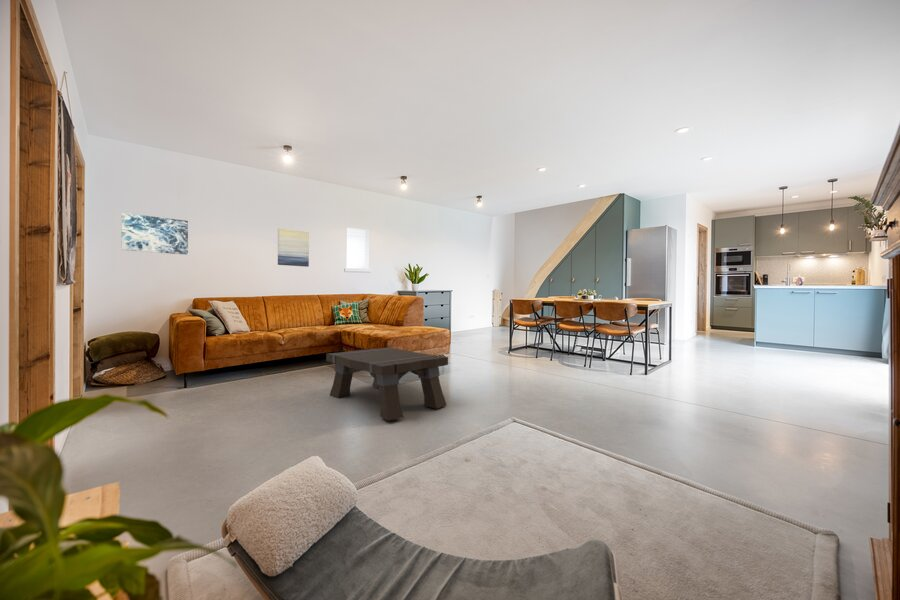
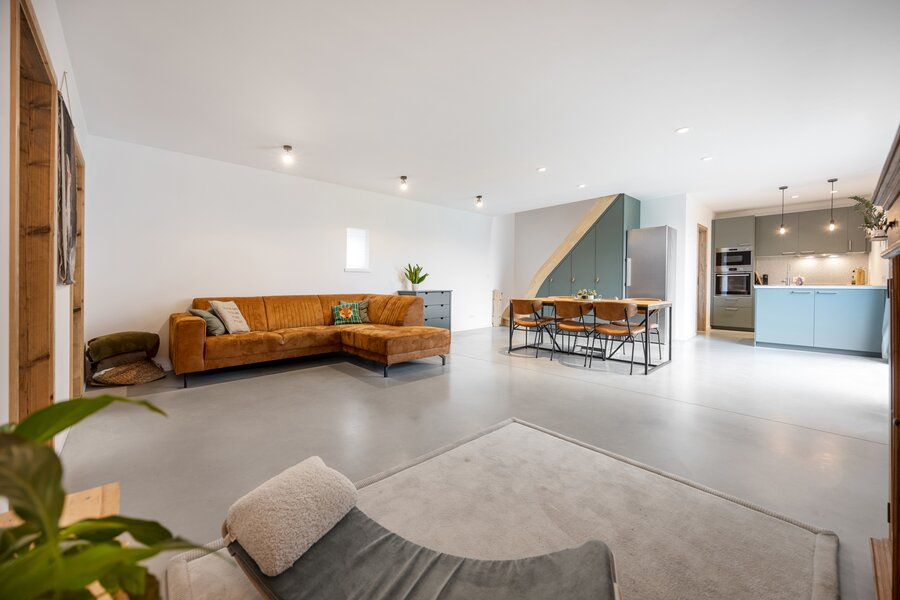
- wall art (156, 234)
- wall art (293, 248)
- coffee table (385, 377)
